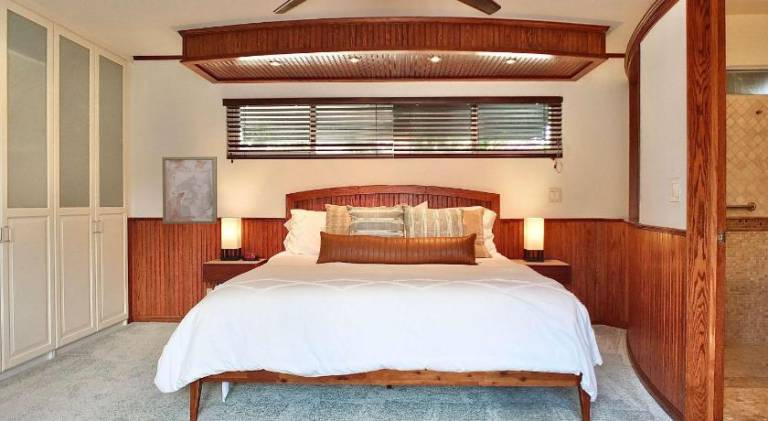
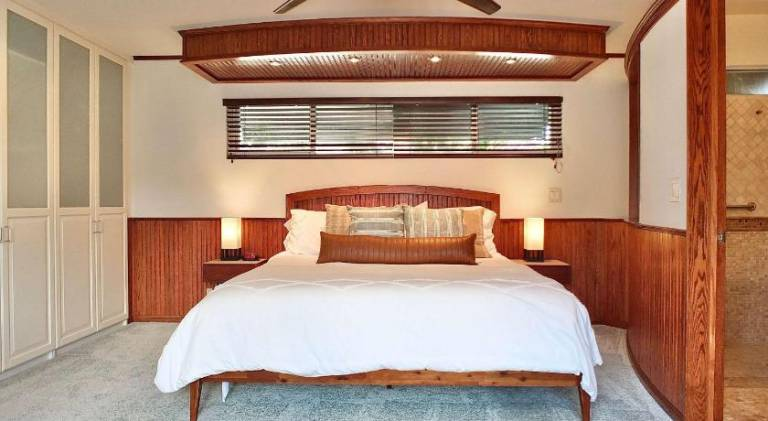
- wall art (189, 190)
